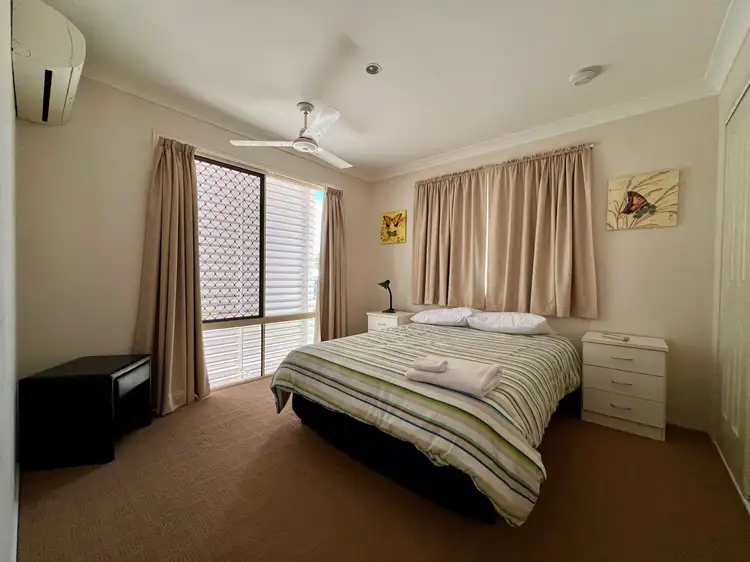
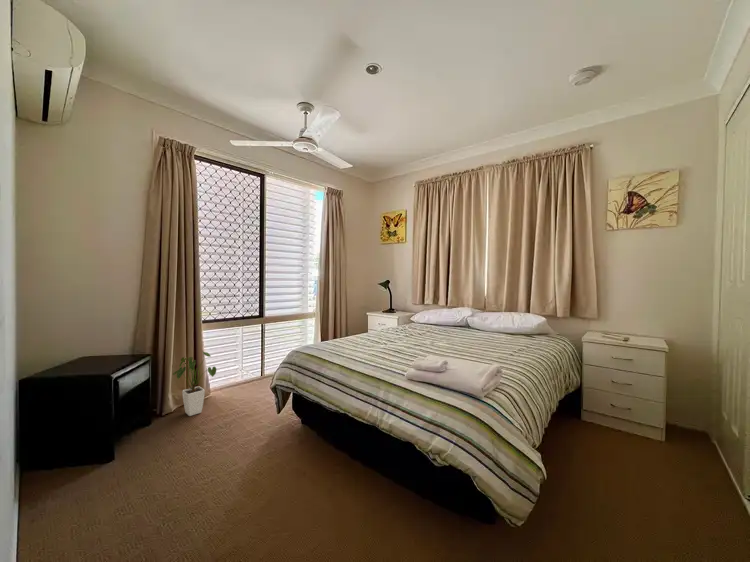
+ house plant (197, 382)
